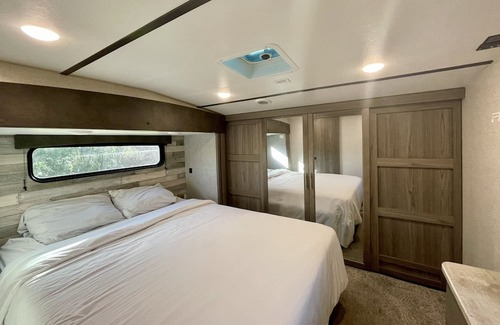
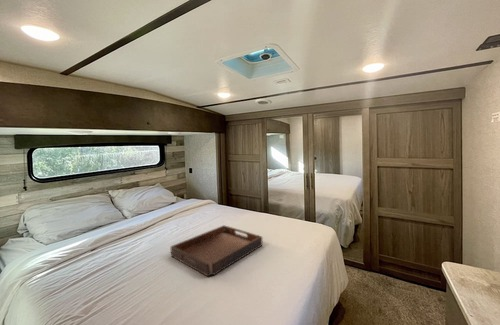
+ serving tray (218, 245)
